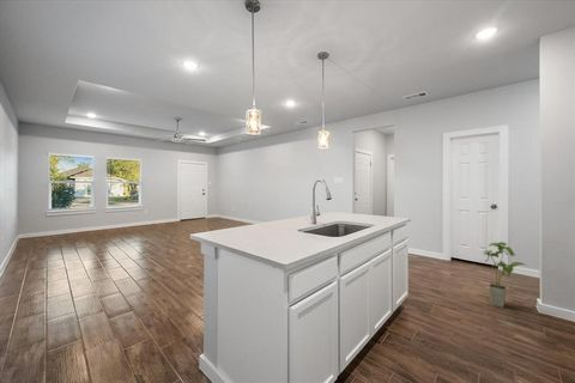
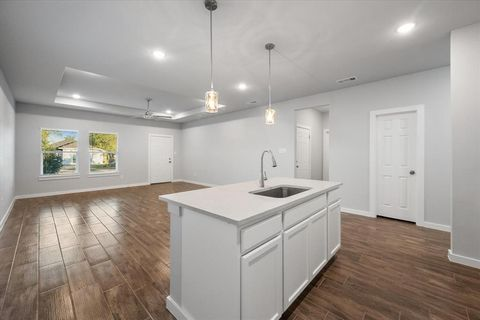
- house plant (503, 274)
